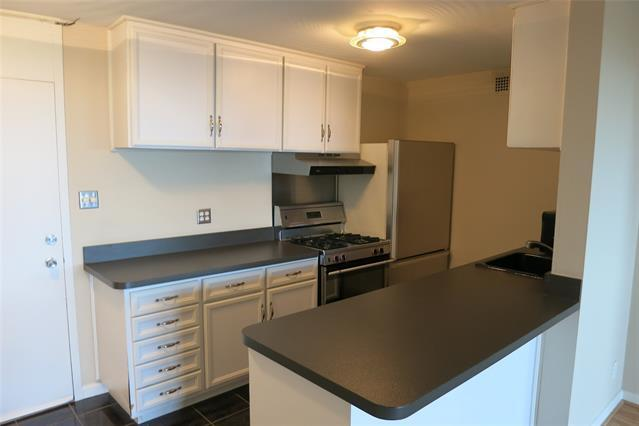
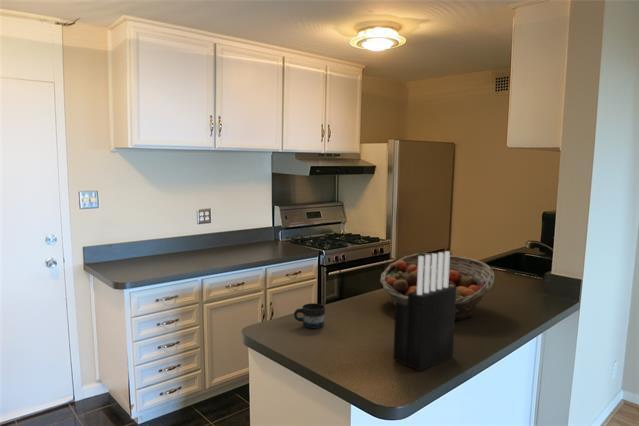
+ knife block (422, 305)
+ mug (311, 316)
+ fruit basket (436, 284)
